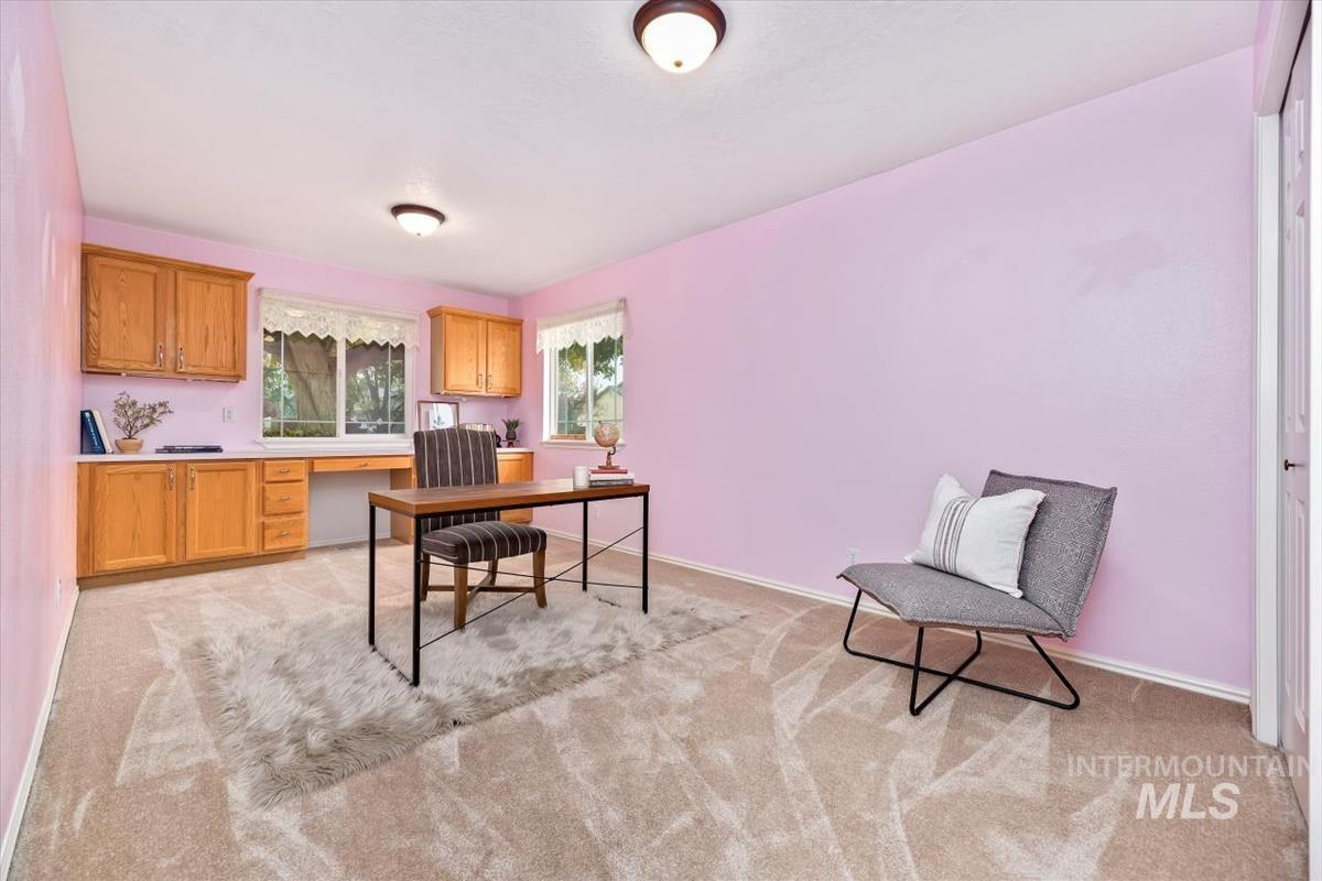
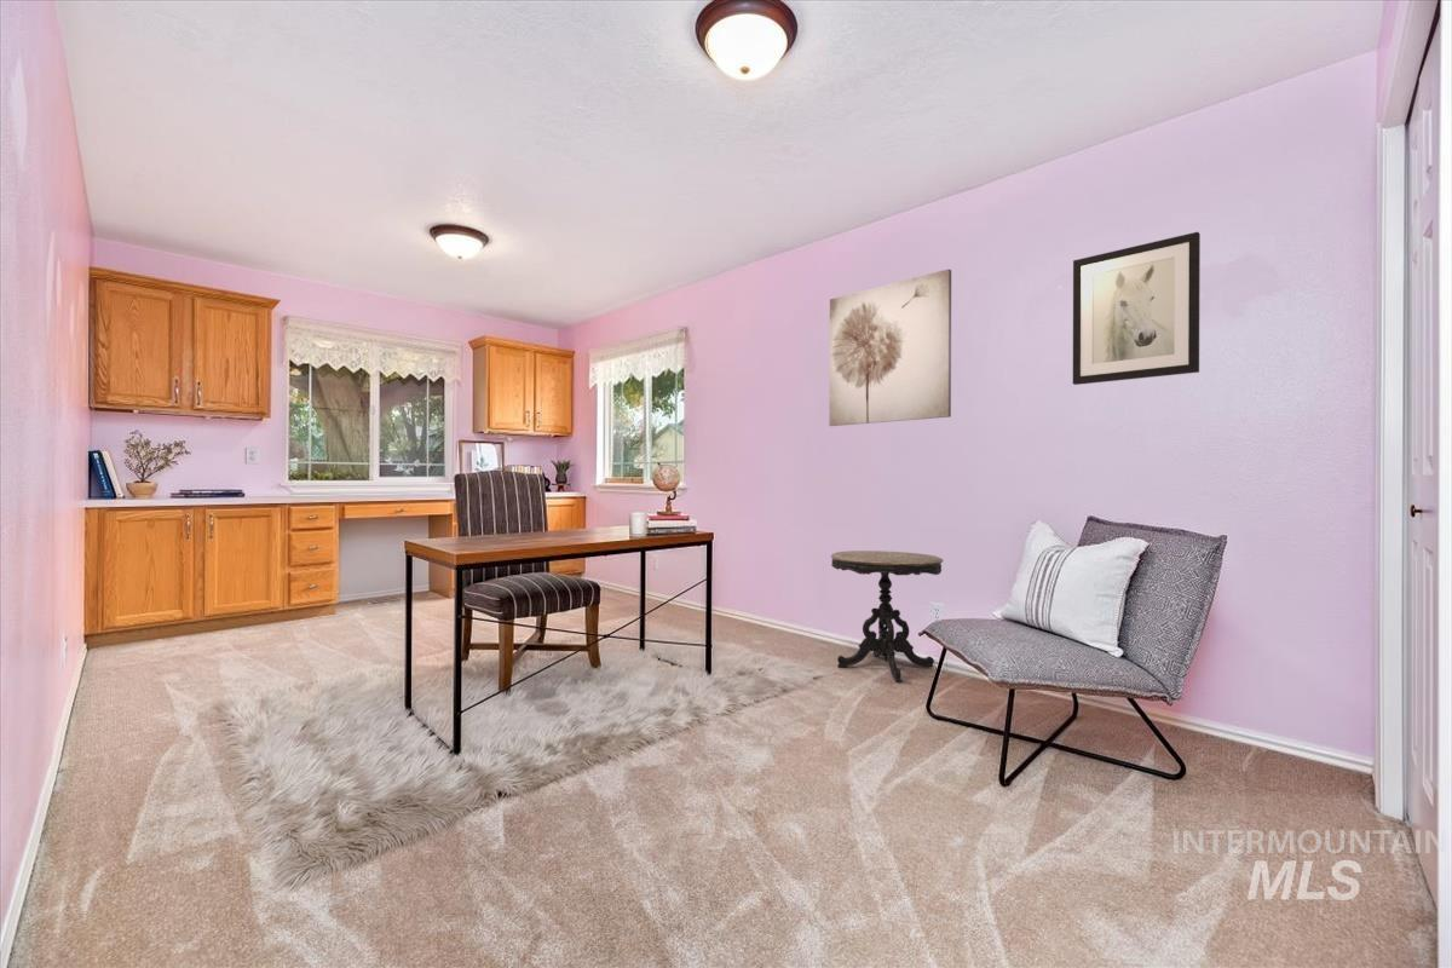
+ wall art (1133, 312)
+ wall art (886, 353)
+ side table (885, 610)
